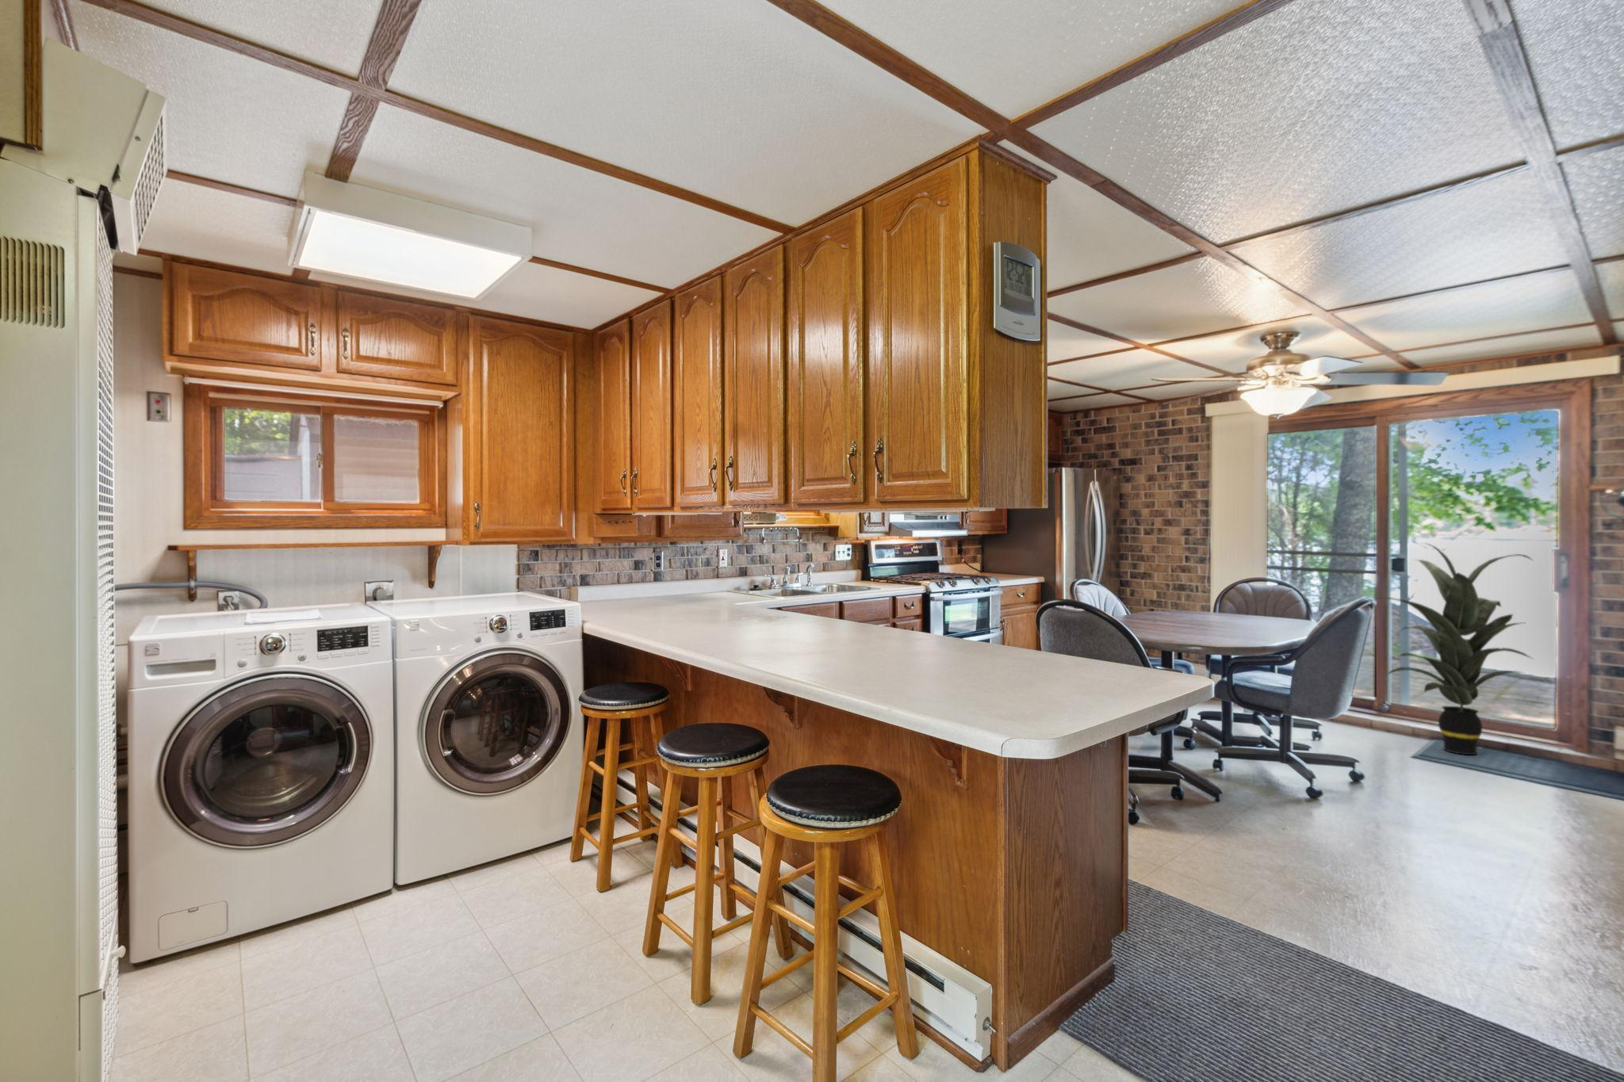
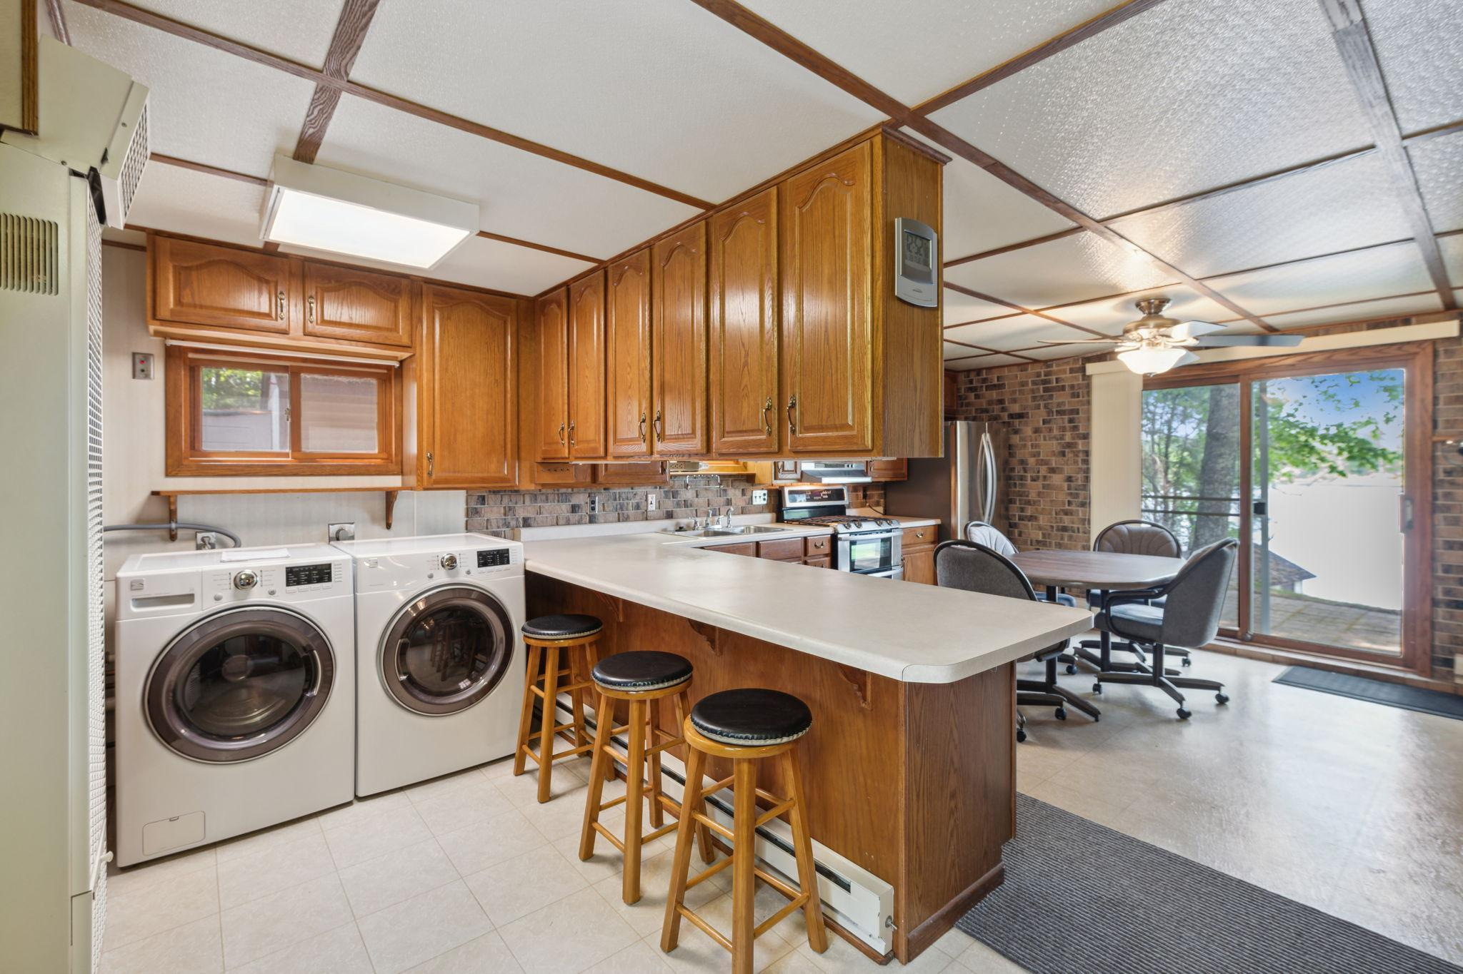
- indoor plant (1450, 645)
